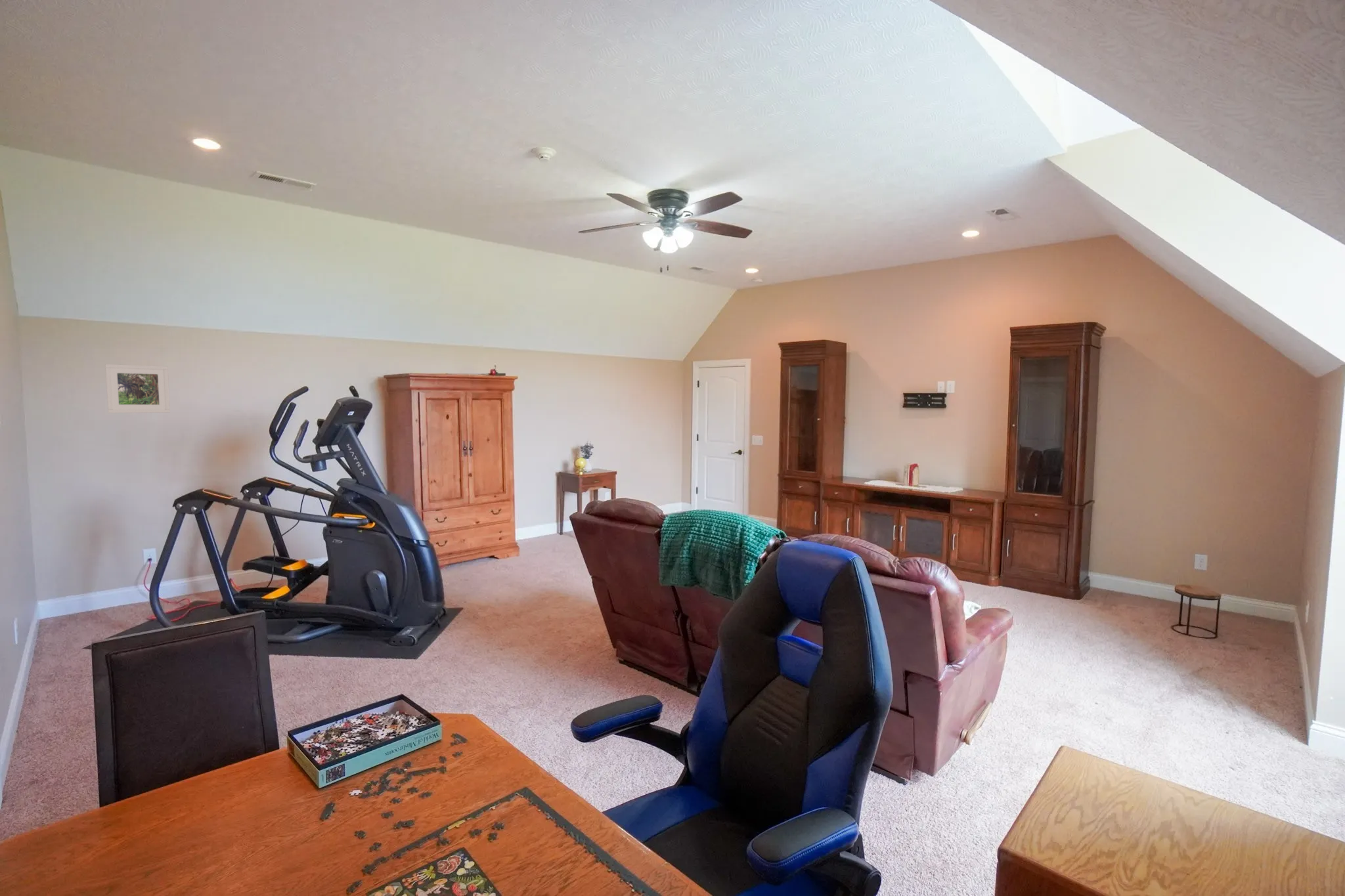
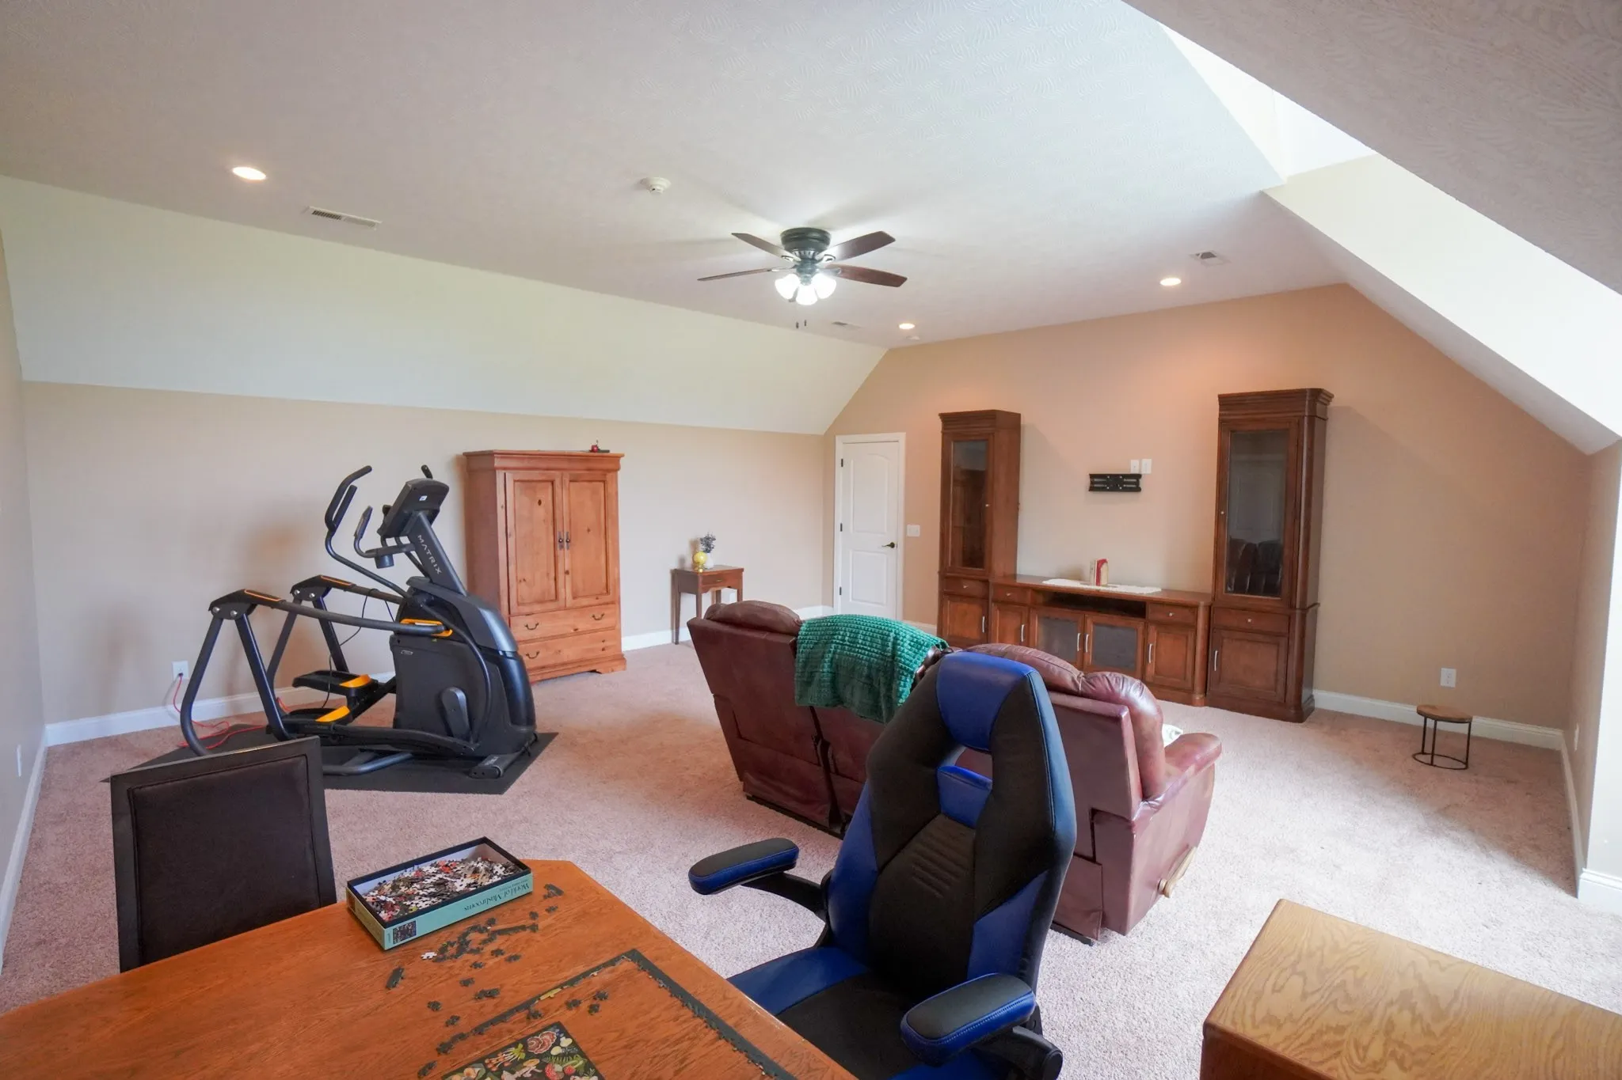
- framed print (139, 389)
